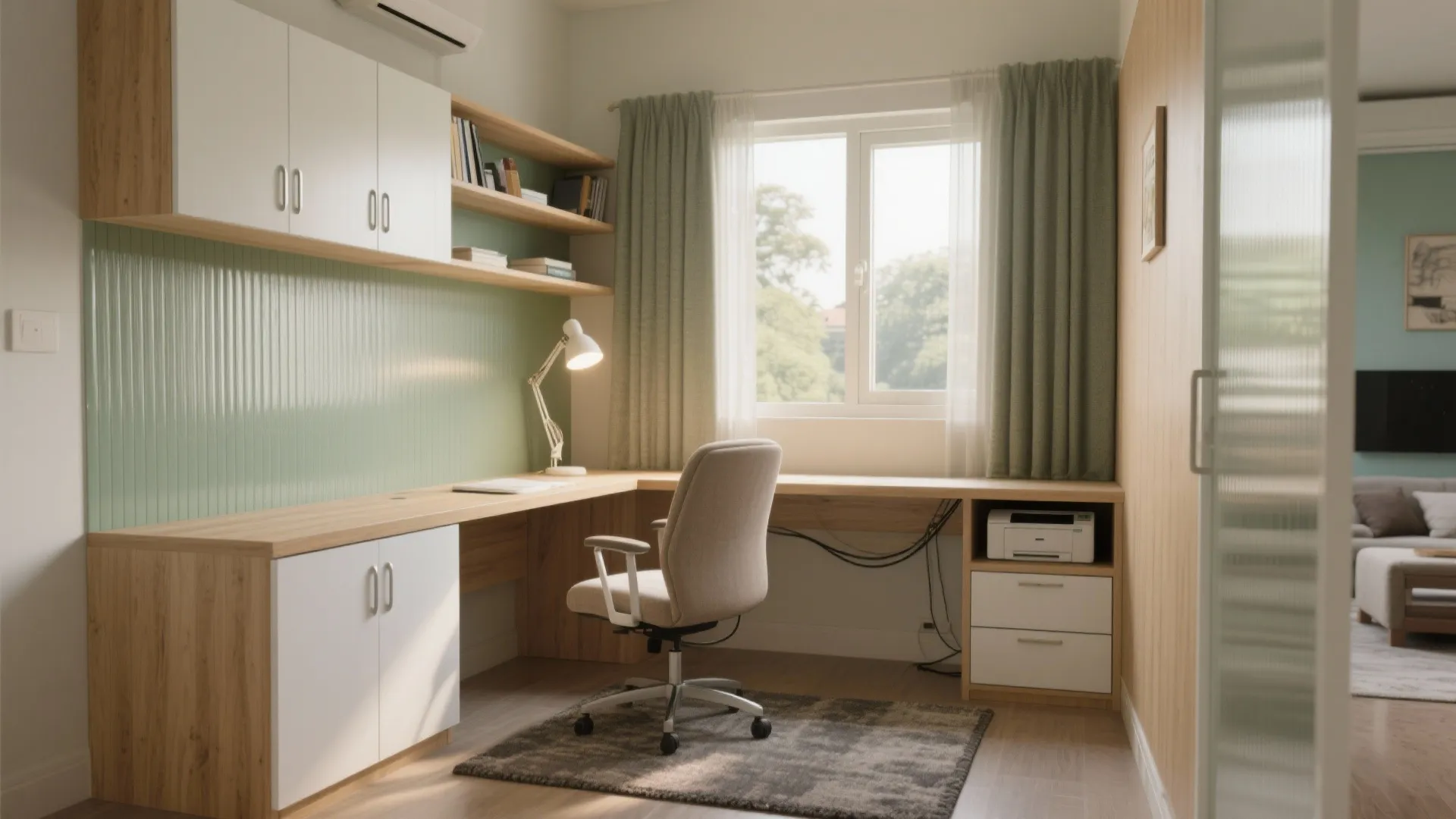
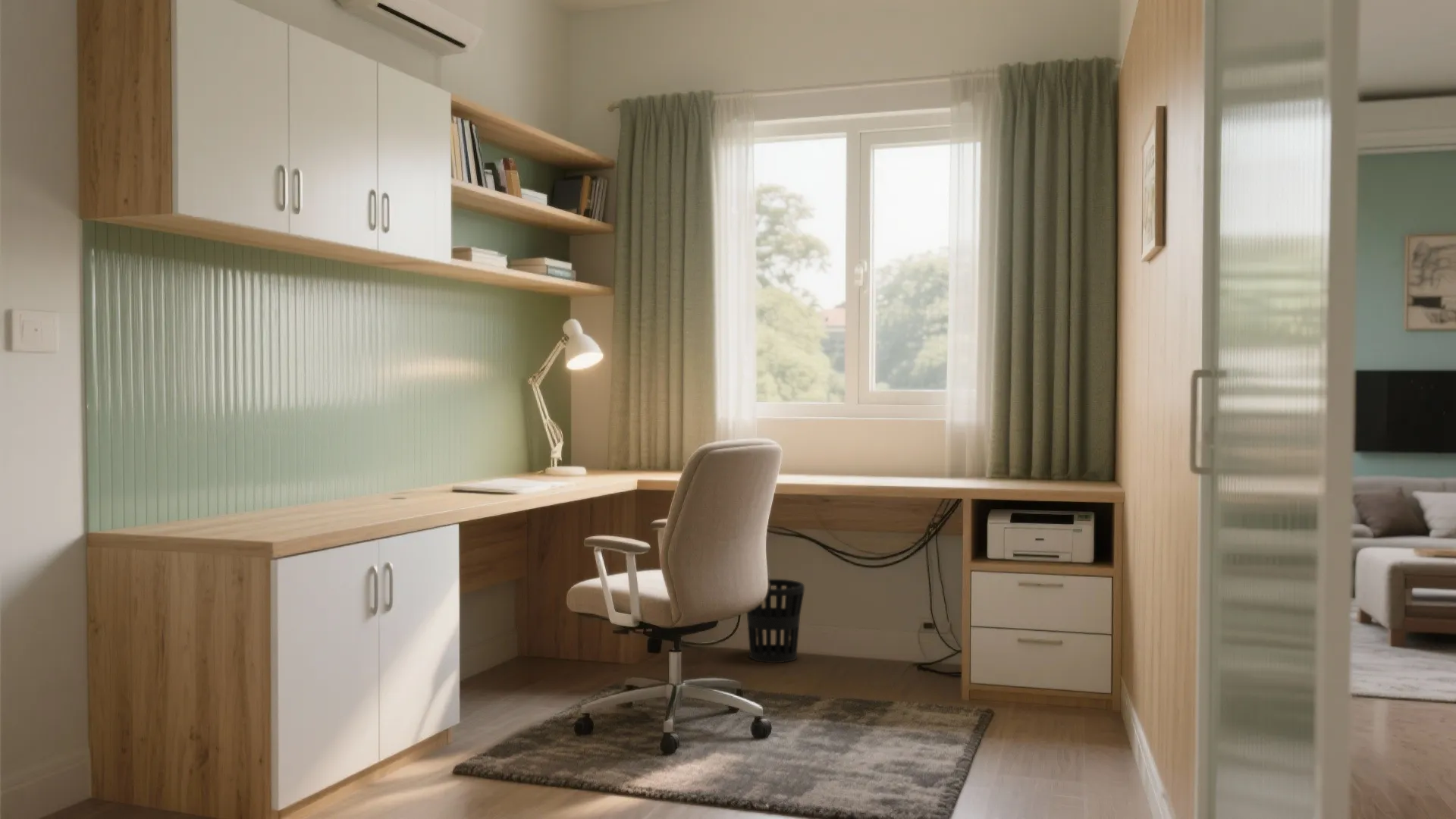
+ wastebasket (773, 620)
